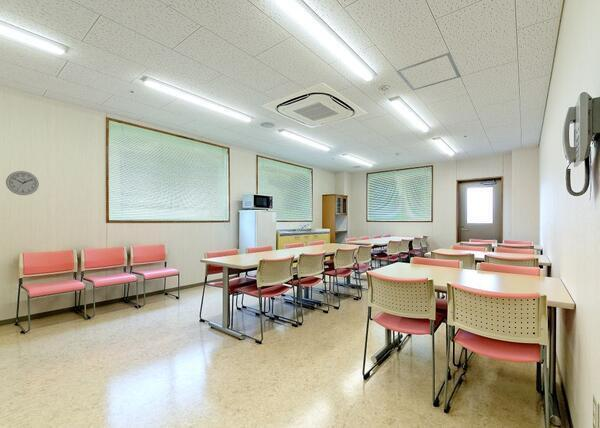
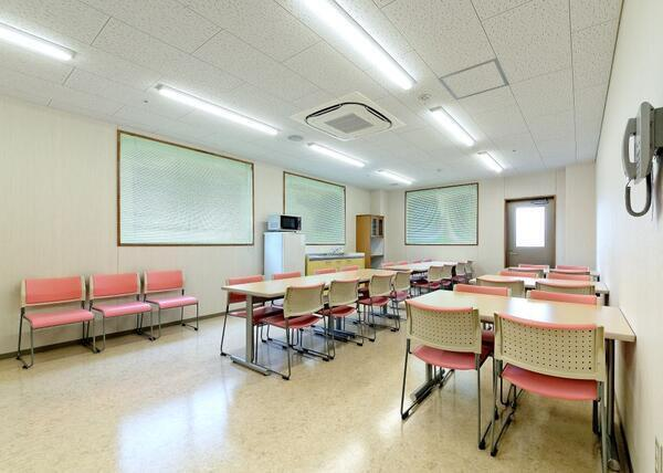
- wall clock (22, 183)
